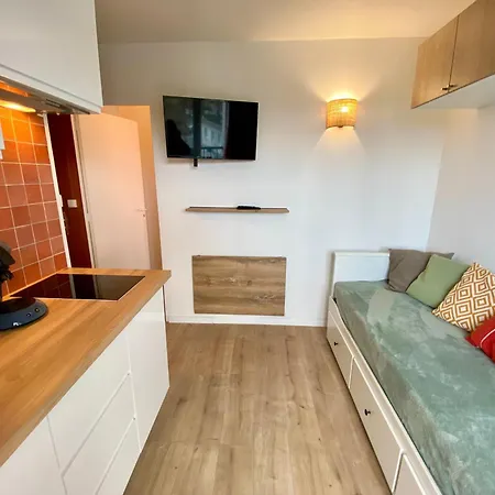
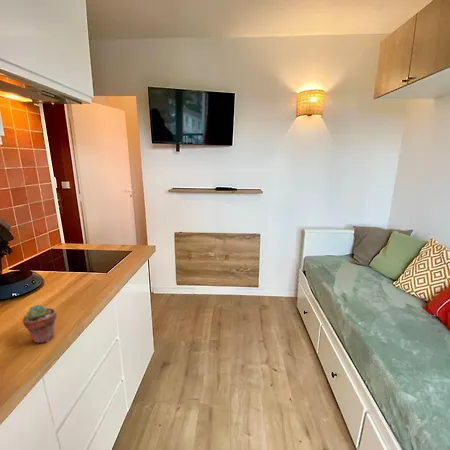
+ potted succulent (40, 321)
